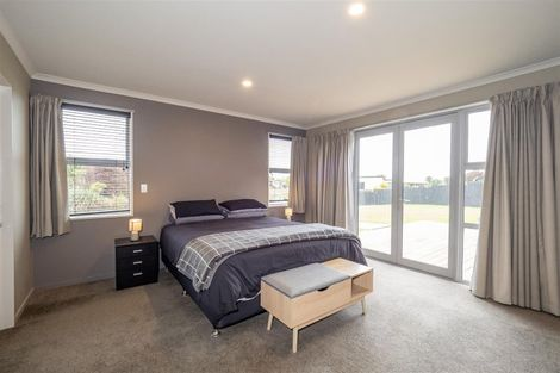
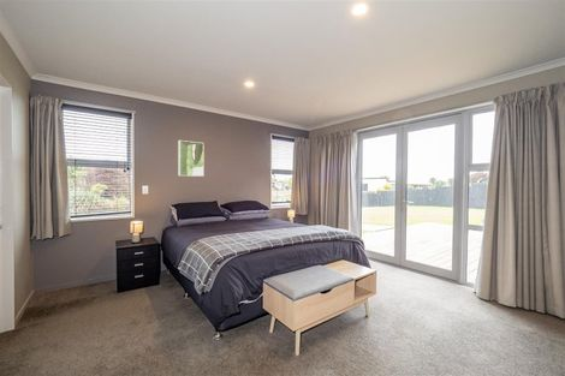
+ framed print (191, 159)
